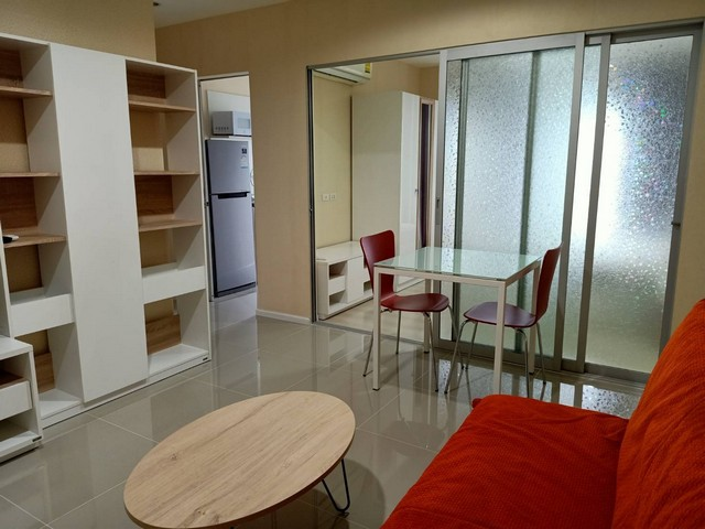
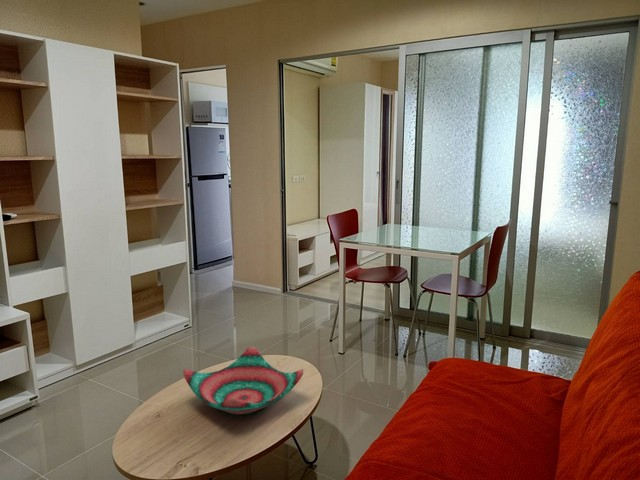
+ decorative bowl (243, 385)
